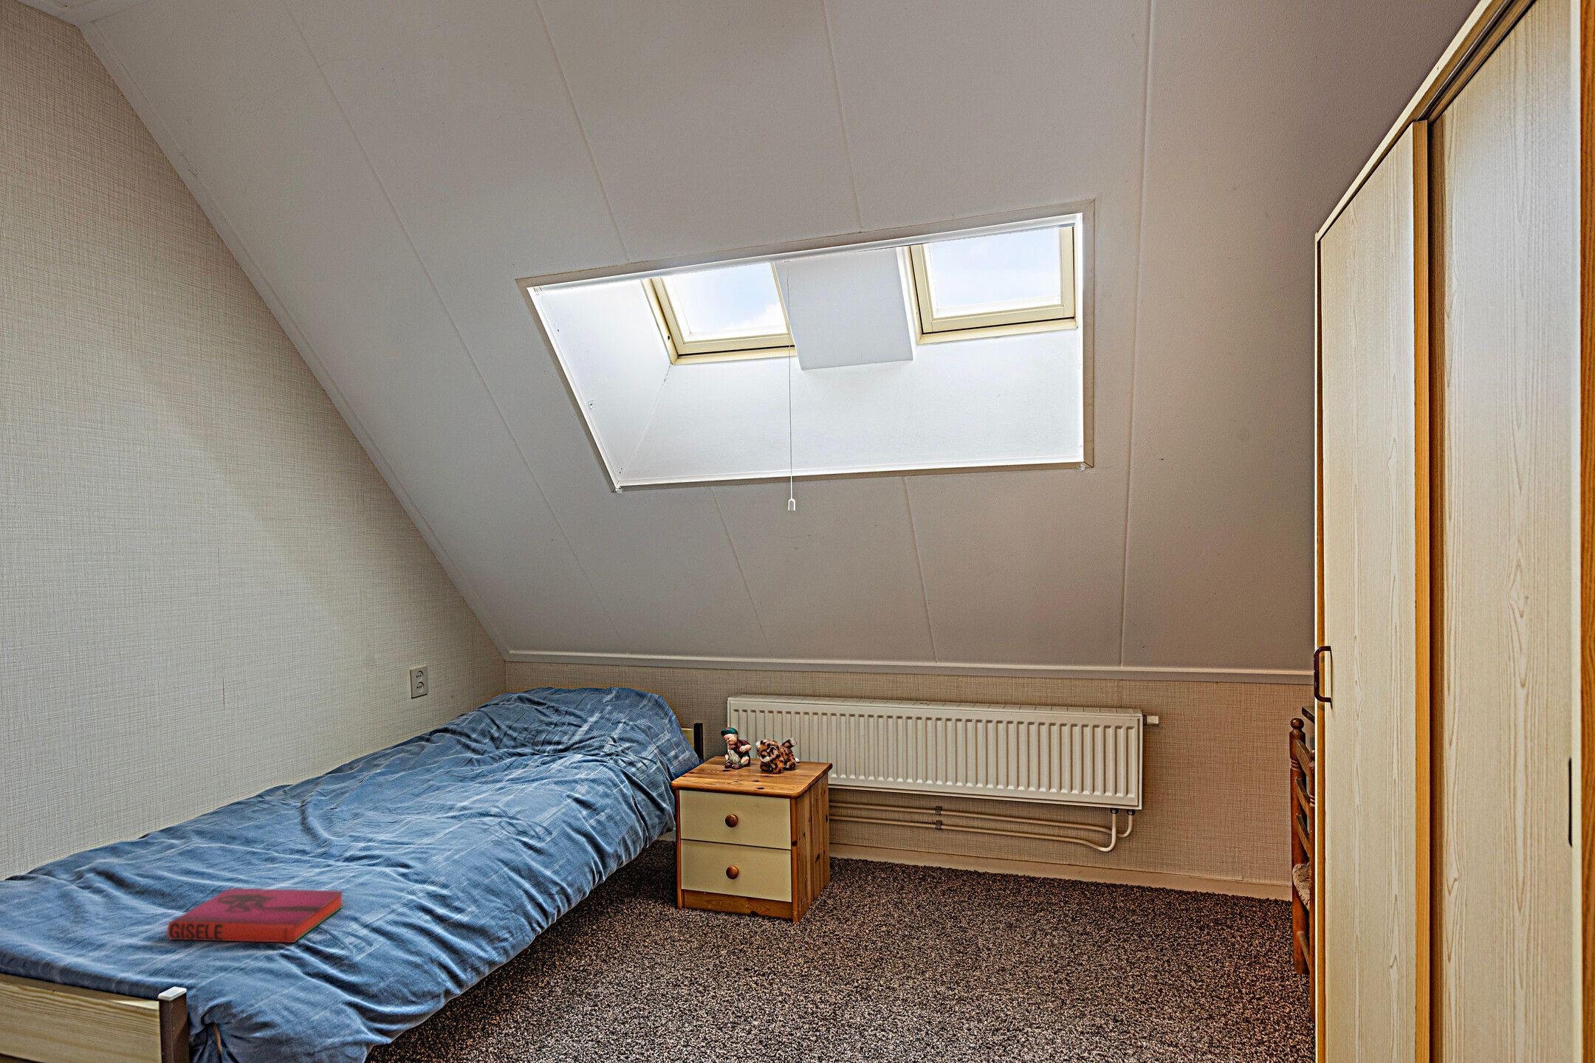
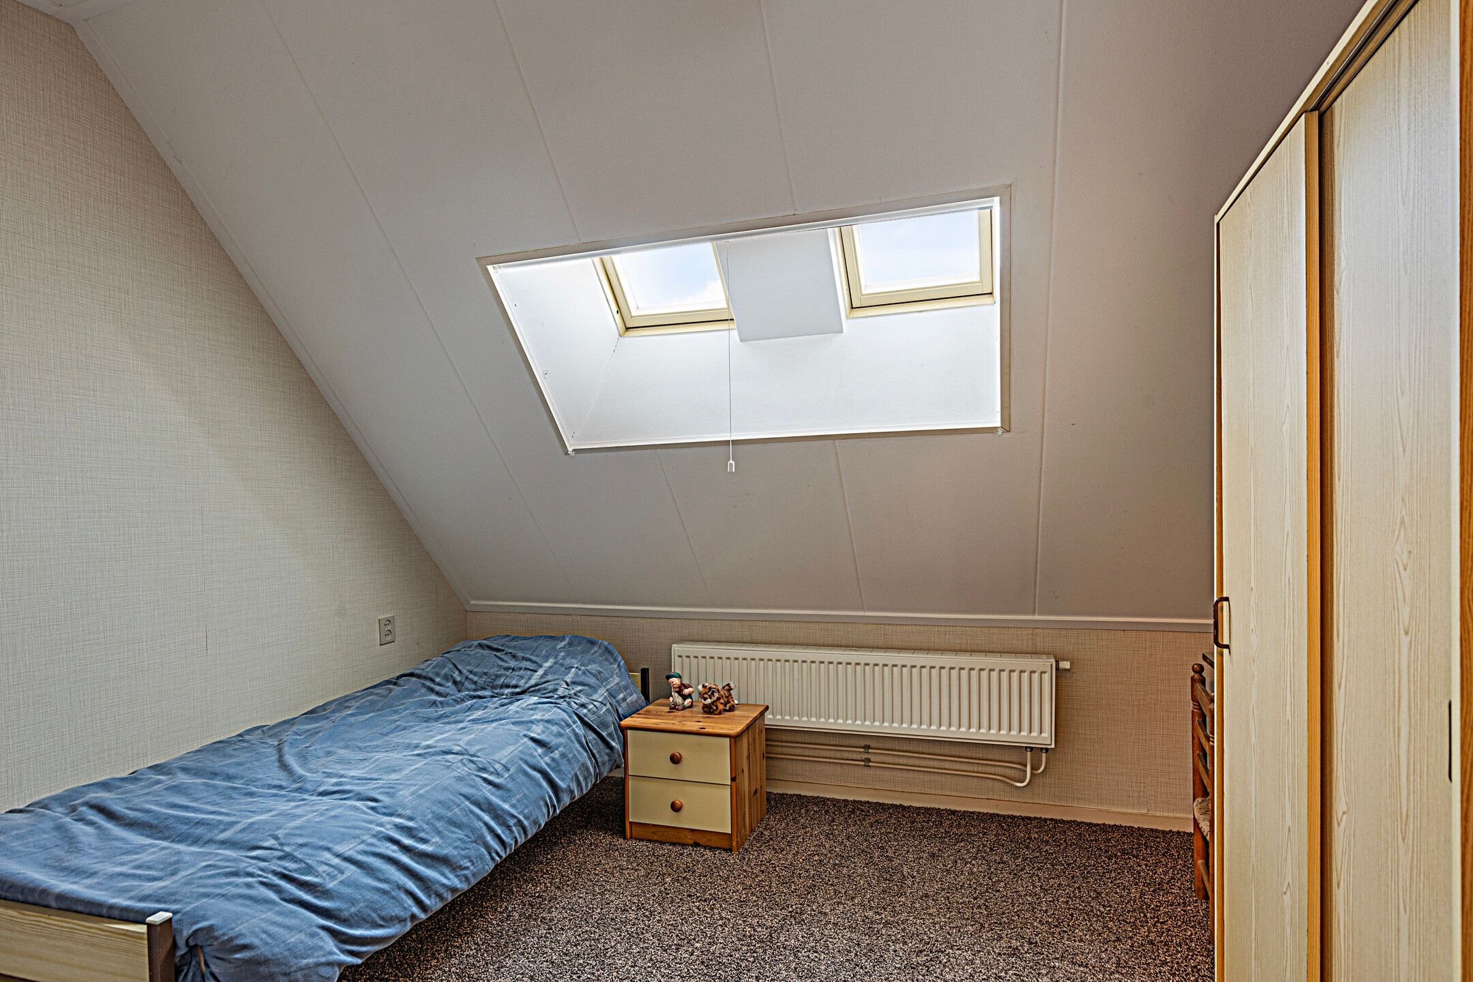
- hardback book (259, 914)
